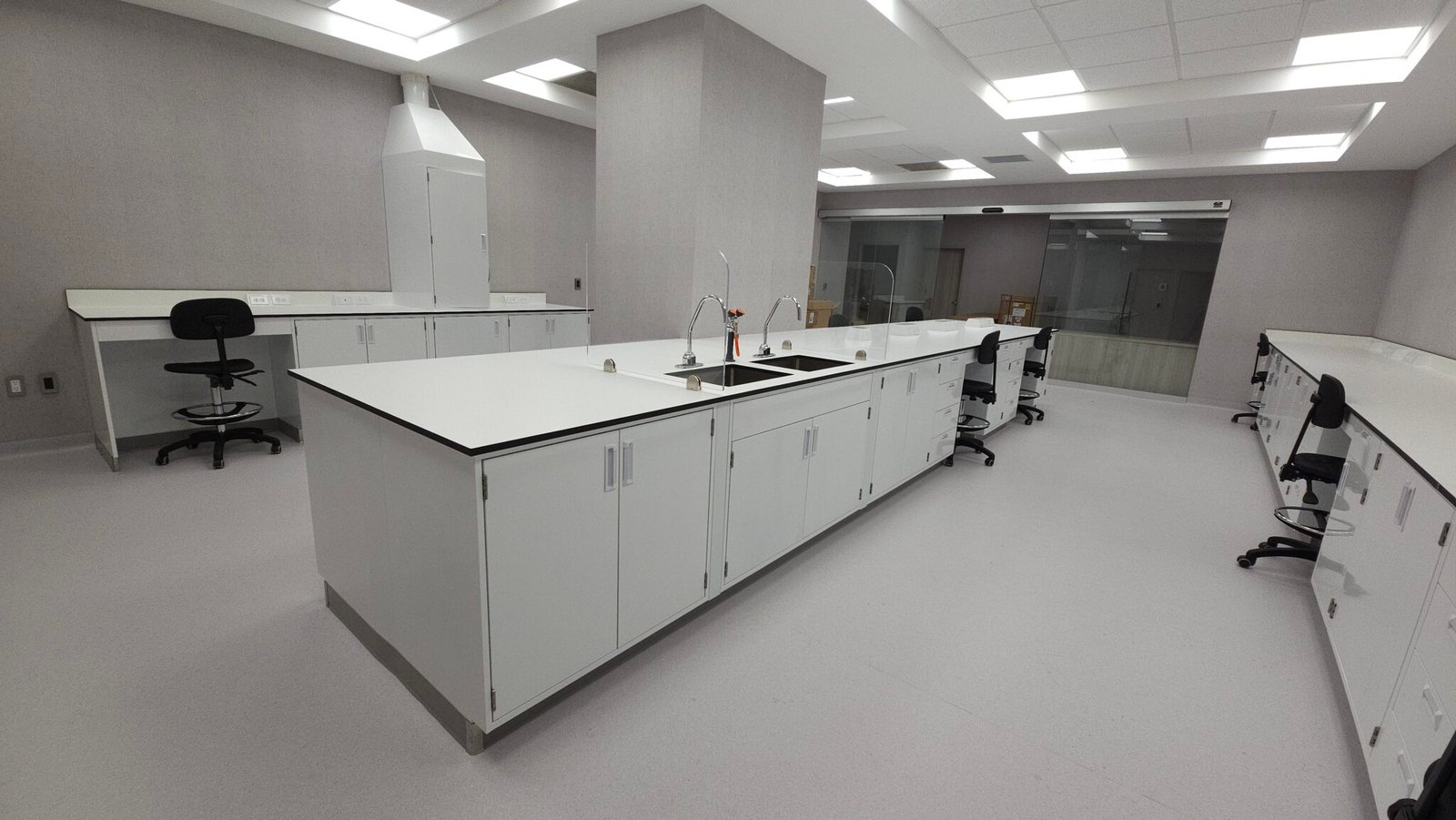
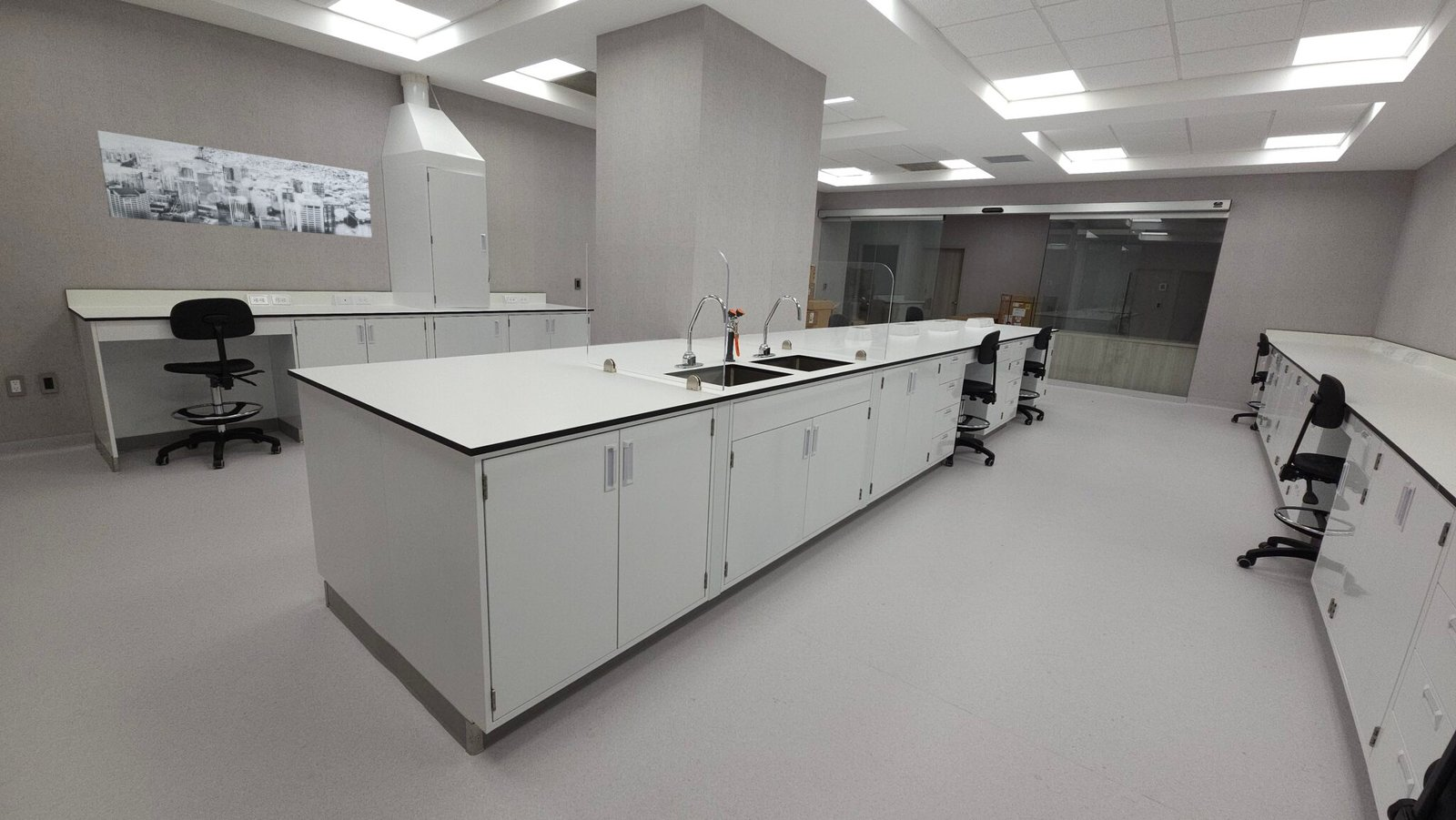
+ wall art (253, 191)
